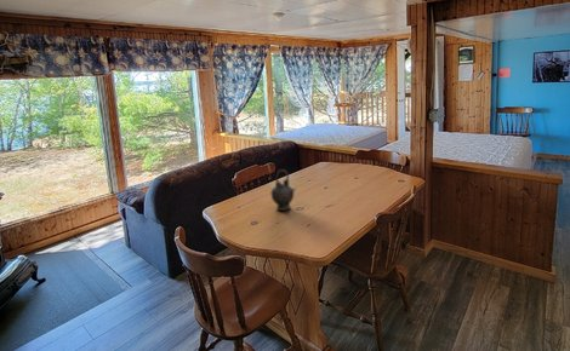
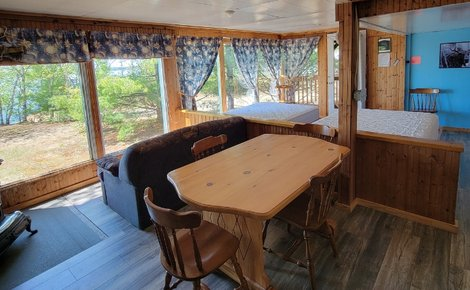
- teapot (284, 189)
